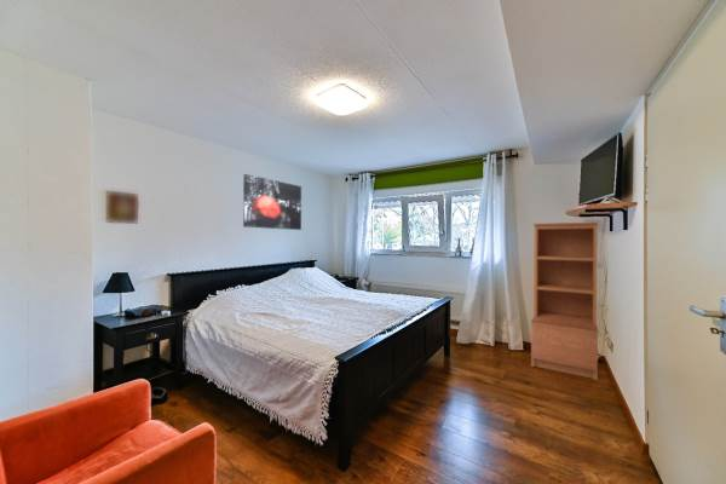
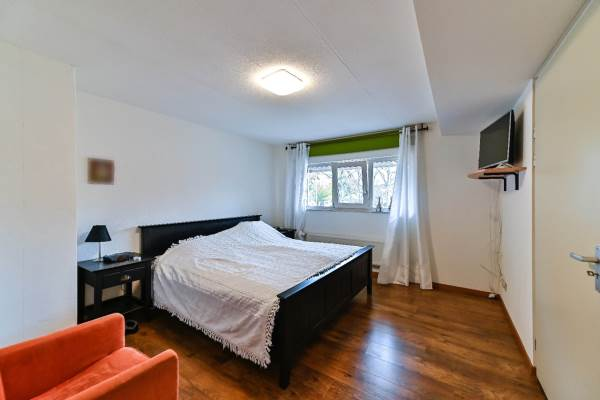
- bookshelf (564, 293)
- wall art (275, 204)
